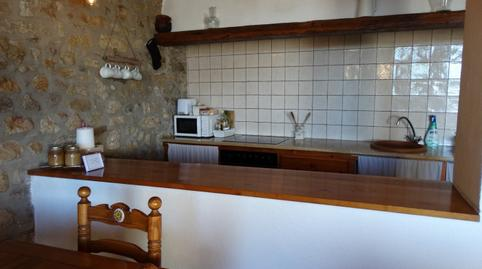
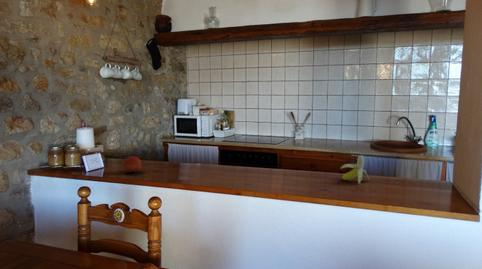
+ banana (355, 168)
+ fruit (132, 164)
